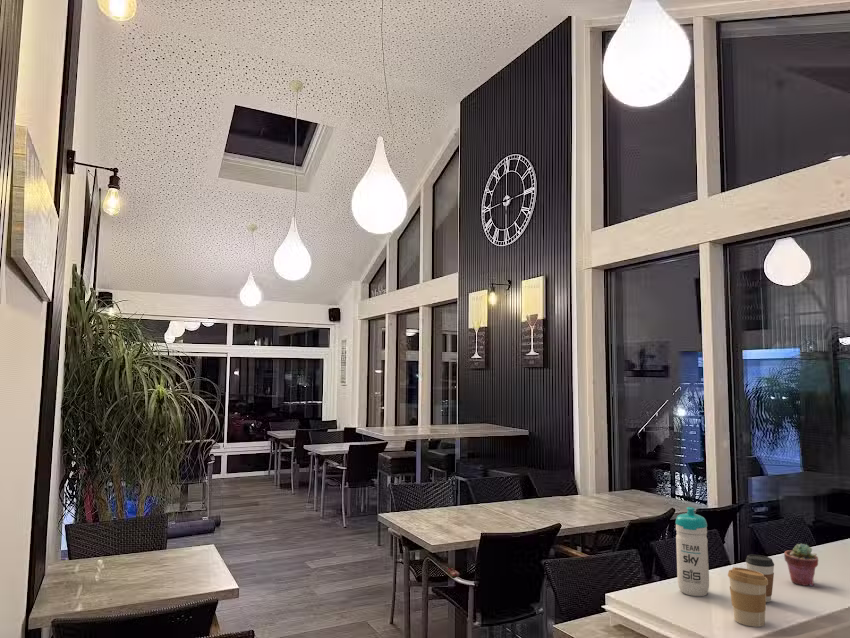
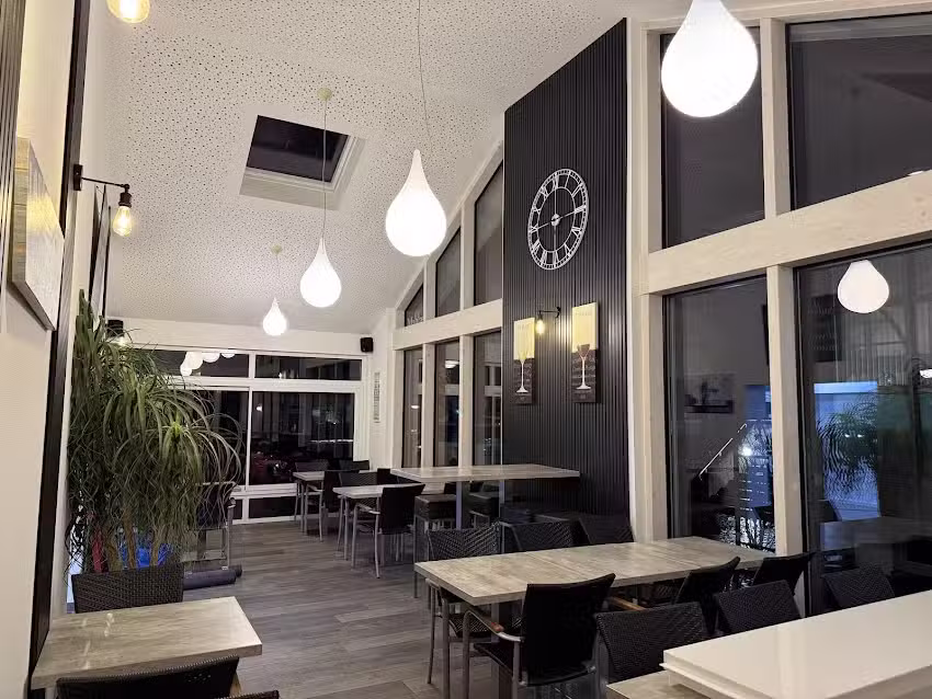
- coffee cup (764, 576)
- coffee cup (748, 595)
- water bottle (692, 549)
- potted succulent (801, 562)
